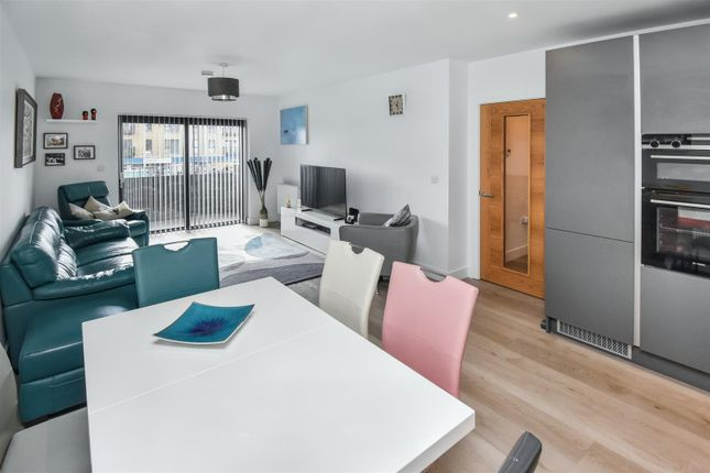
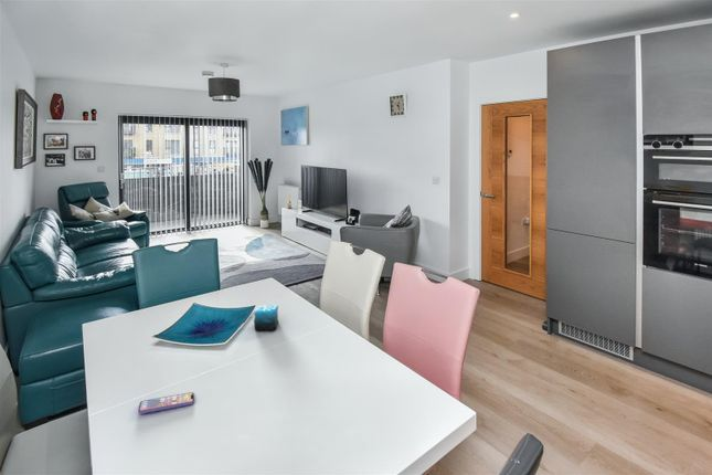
+ smartphone (167, 402)
+ candle (266, 313)
